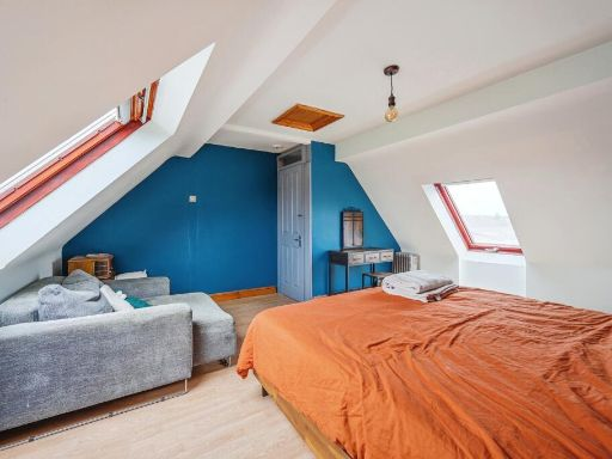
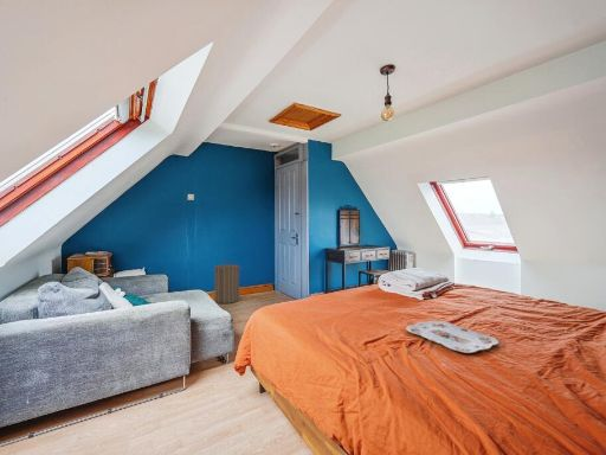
+ laundry hamper (226, 280)
+ serving tray (449, 334)
